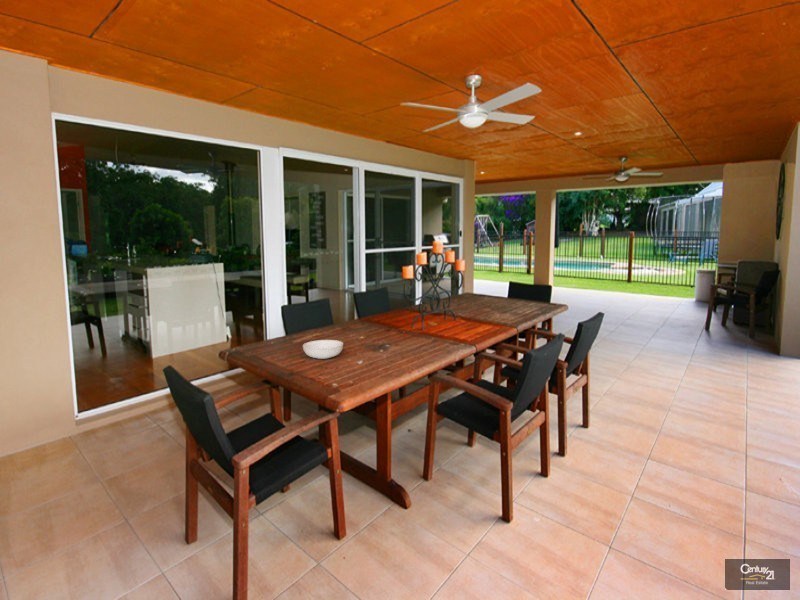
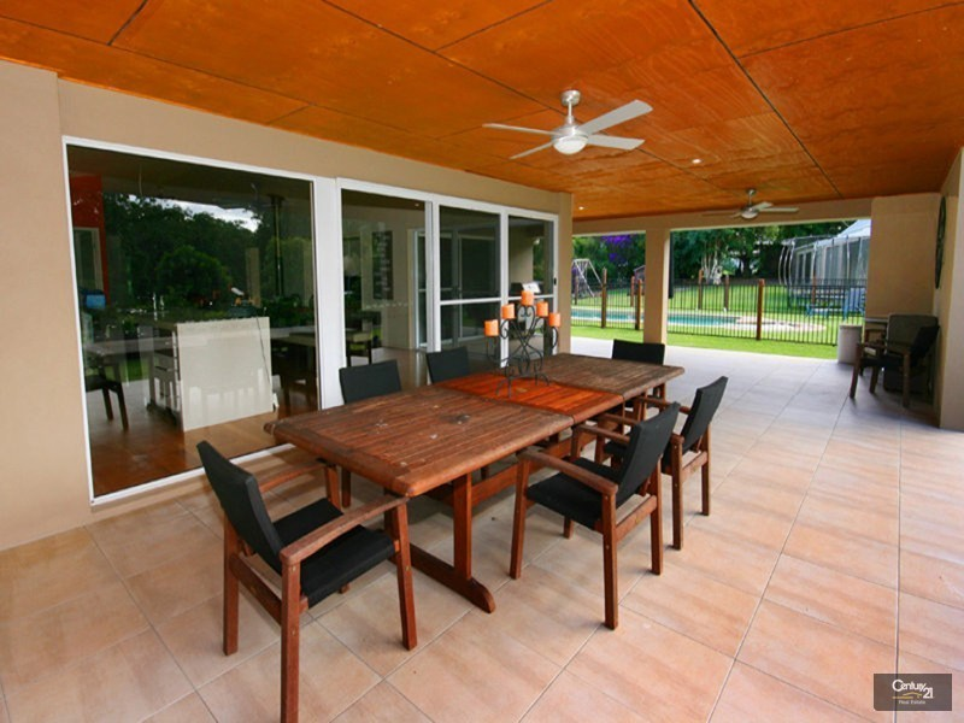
- serving bowl (323, 350)
